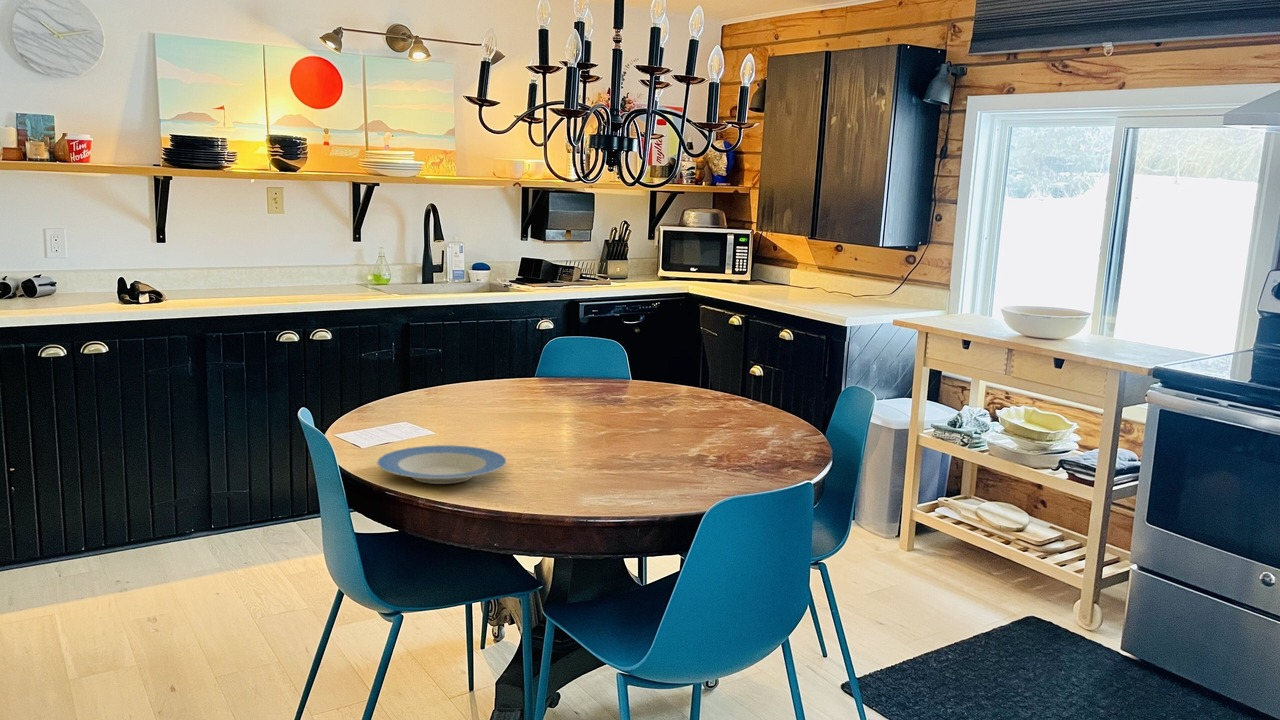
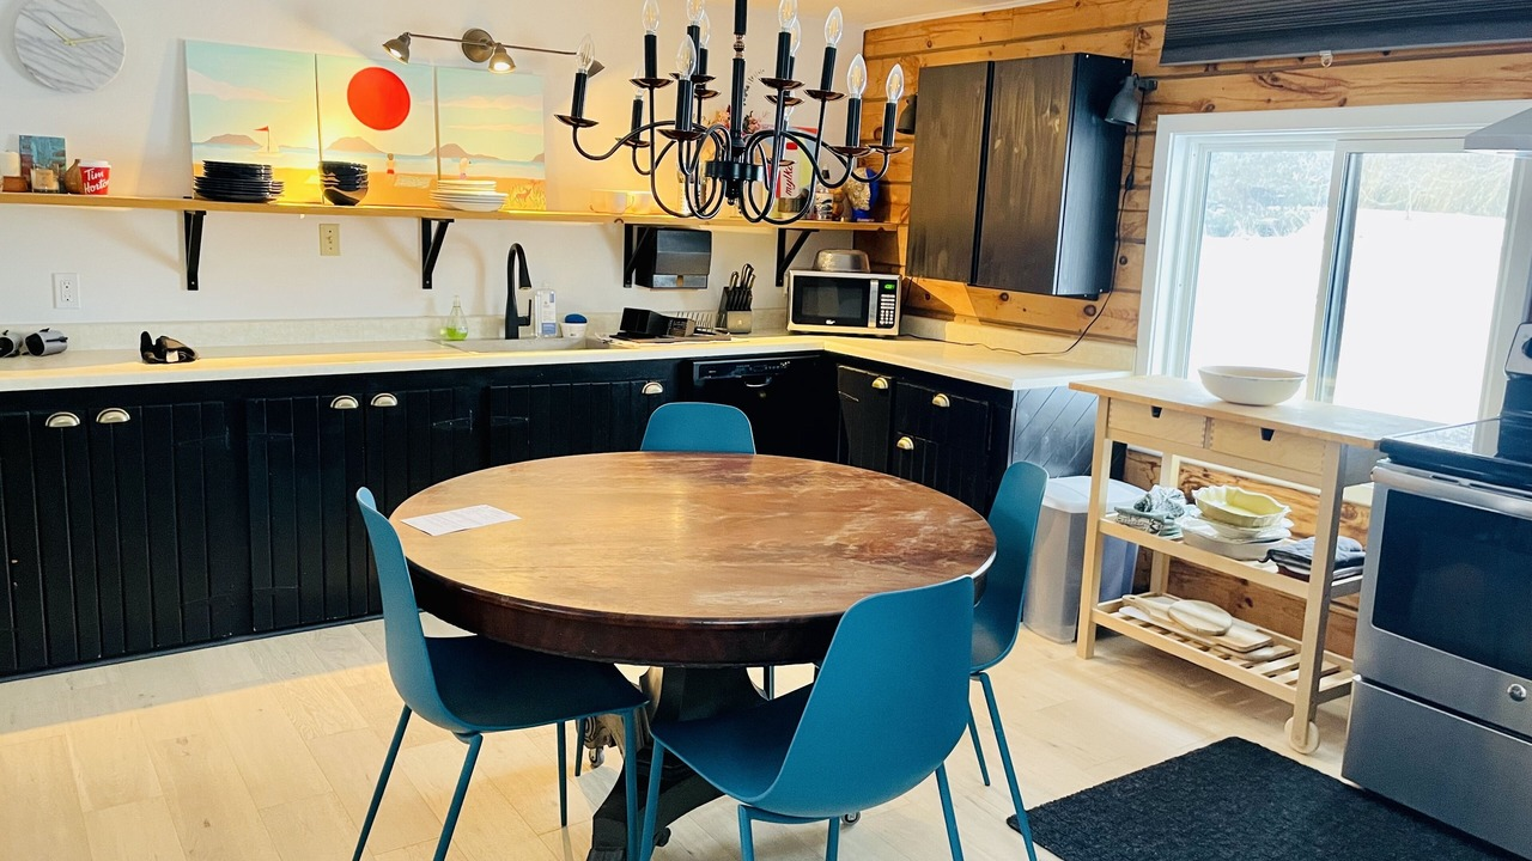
- plate (442, 468)
